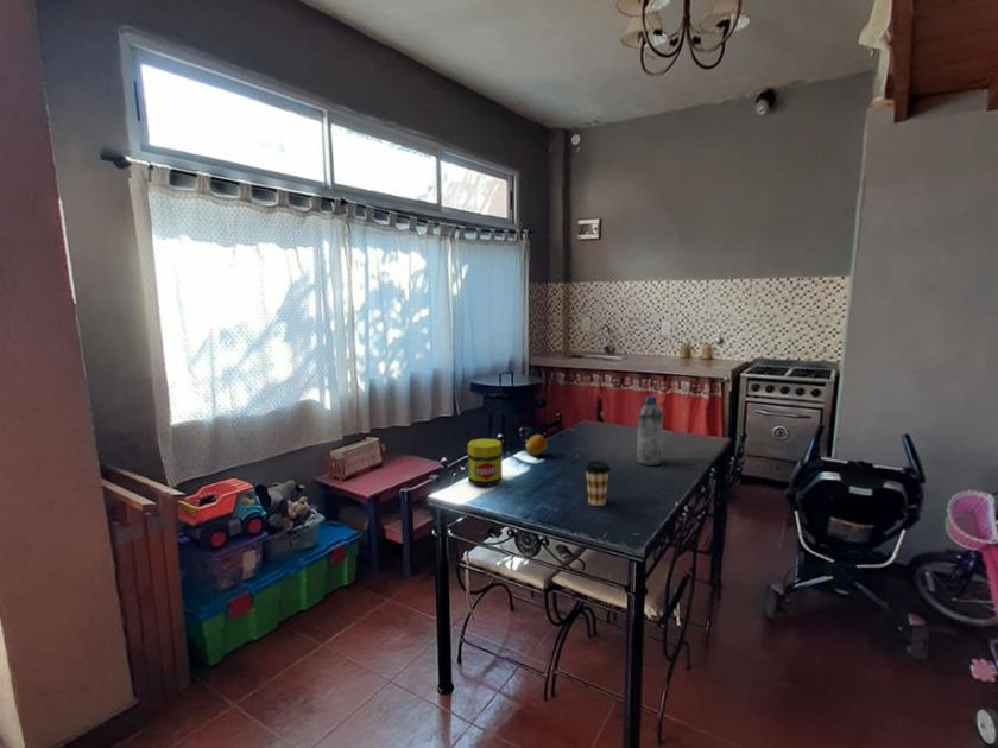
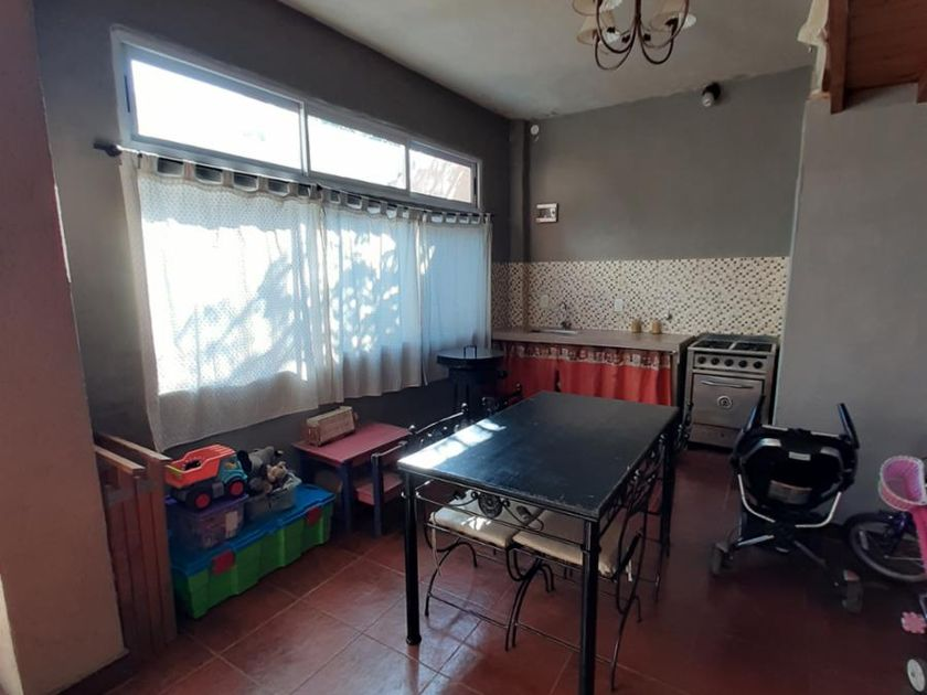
- jar (485, 462)
- water bottle (650, 429)
- fruit (536, 444)
- coffee cup (596, 483)
